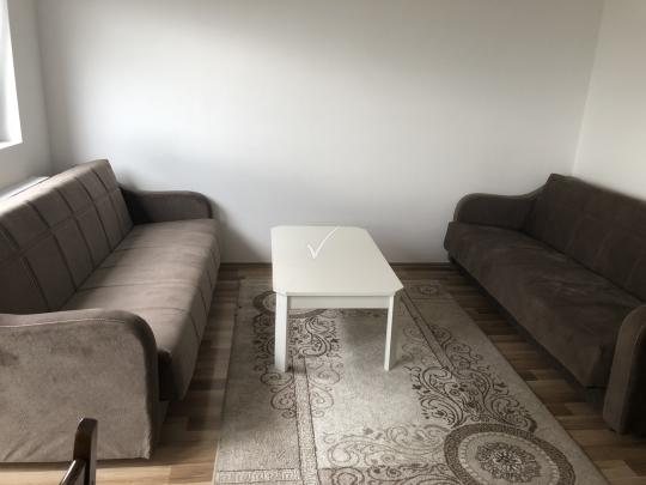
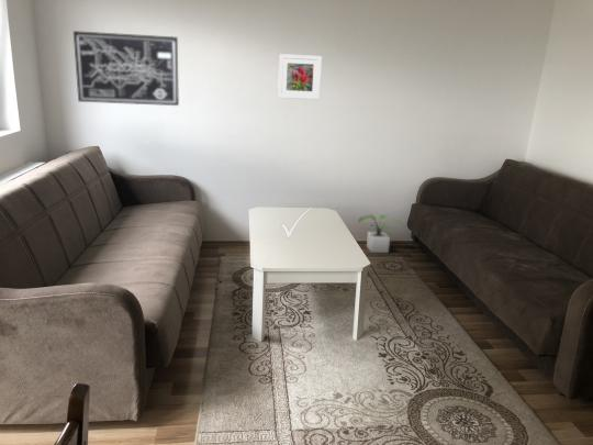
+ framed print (299, 77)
+ wall art (127, 69)
+ potted plant (376, 232)
